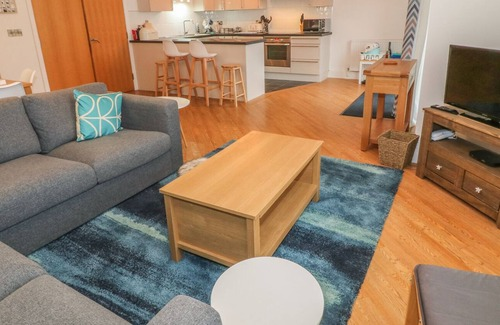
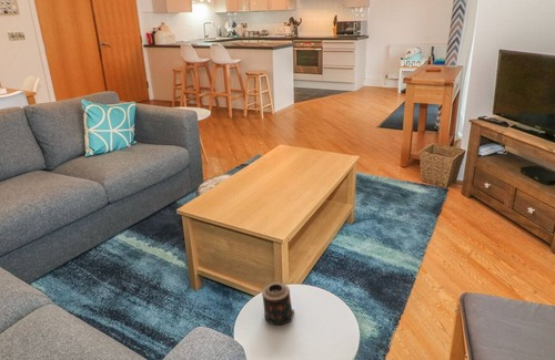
+ candle (276, 299)
